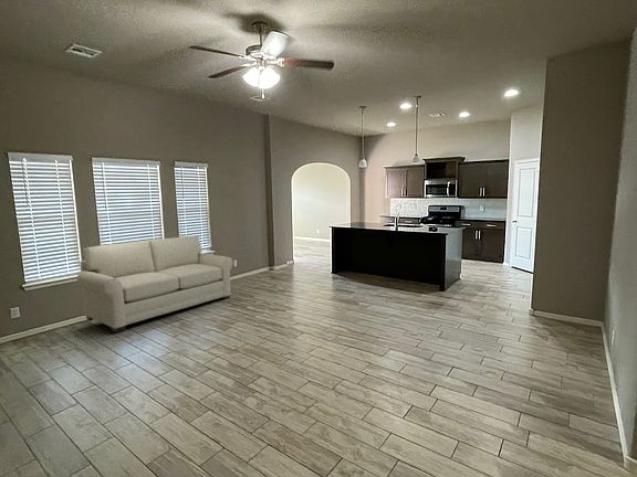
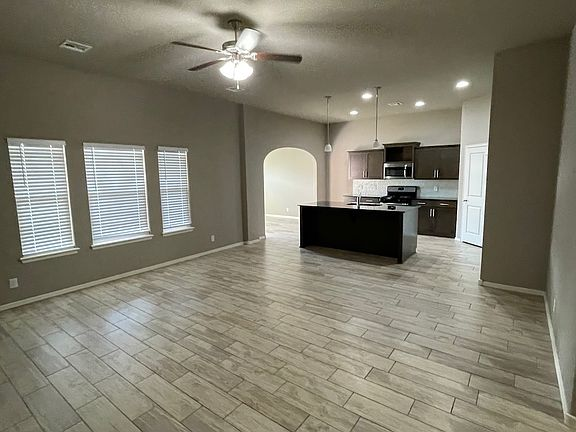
- sofa (161, 275)
